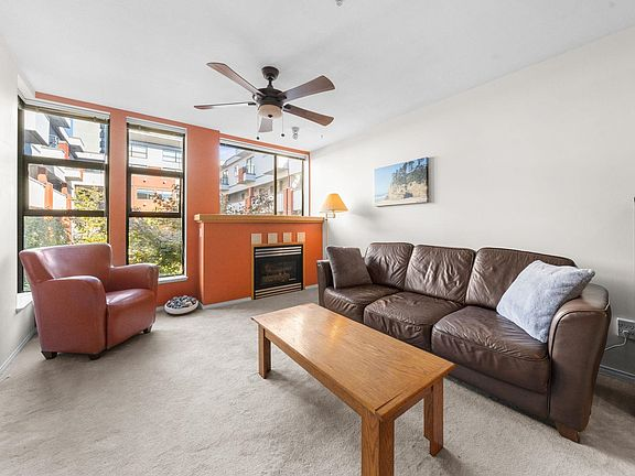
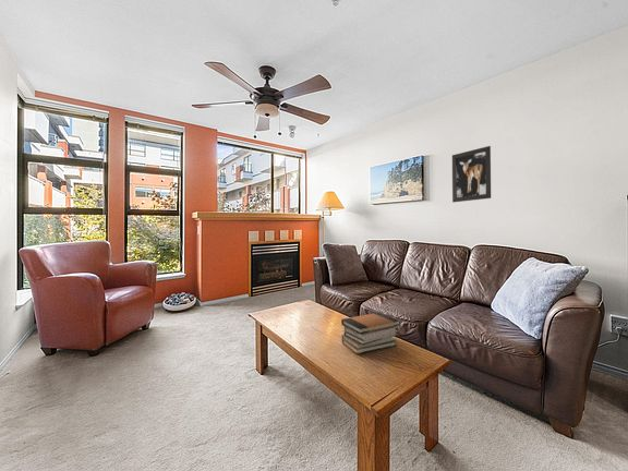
+ wall art (470, 176)
+ book stack (370, 331)
